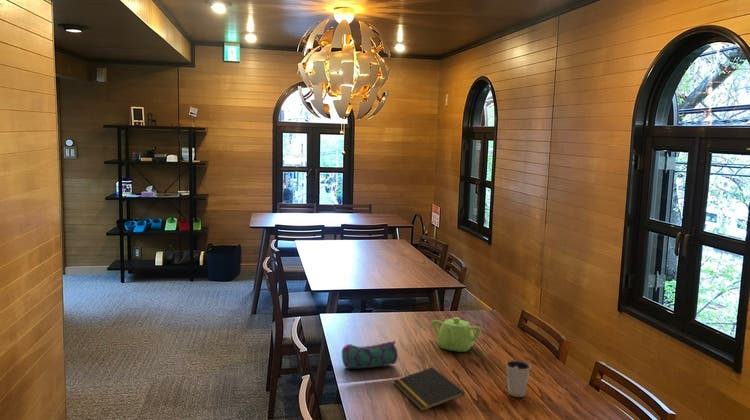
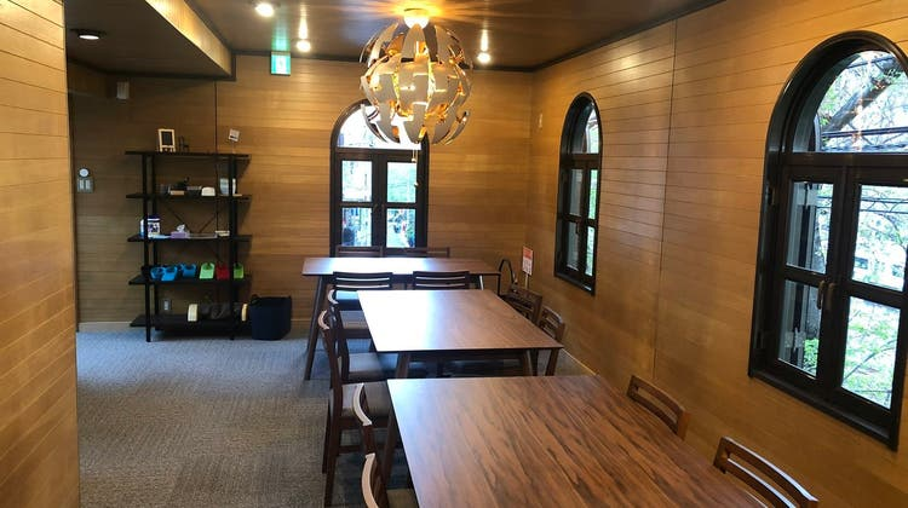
- dixie cup (517, 379)
- pencil case (369, 354)
- teapot (454, 333)
- notepad (427, 387)
